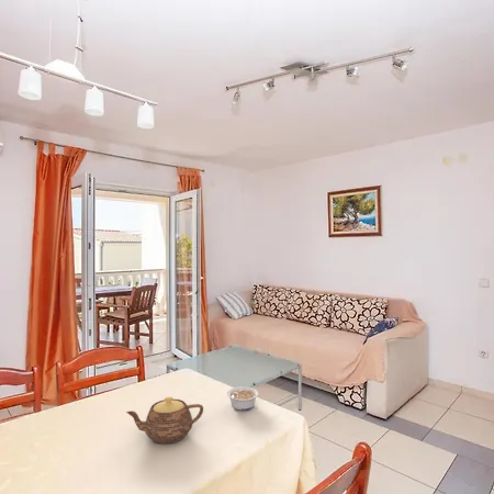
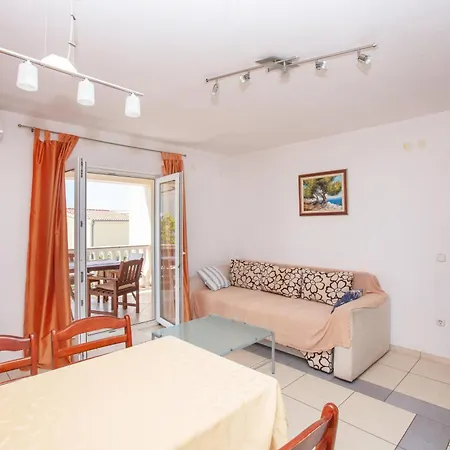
- legume (243, 397)
- teapot (166, 416)
